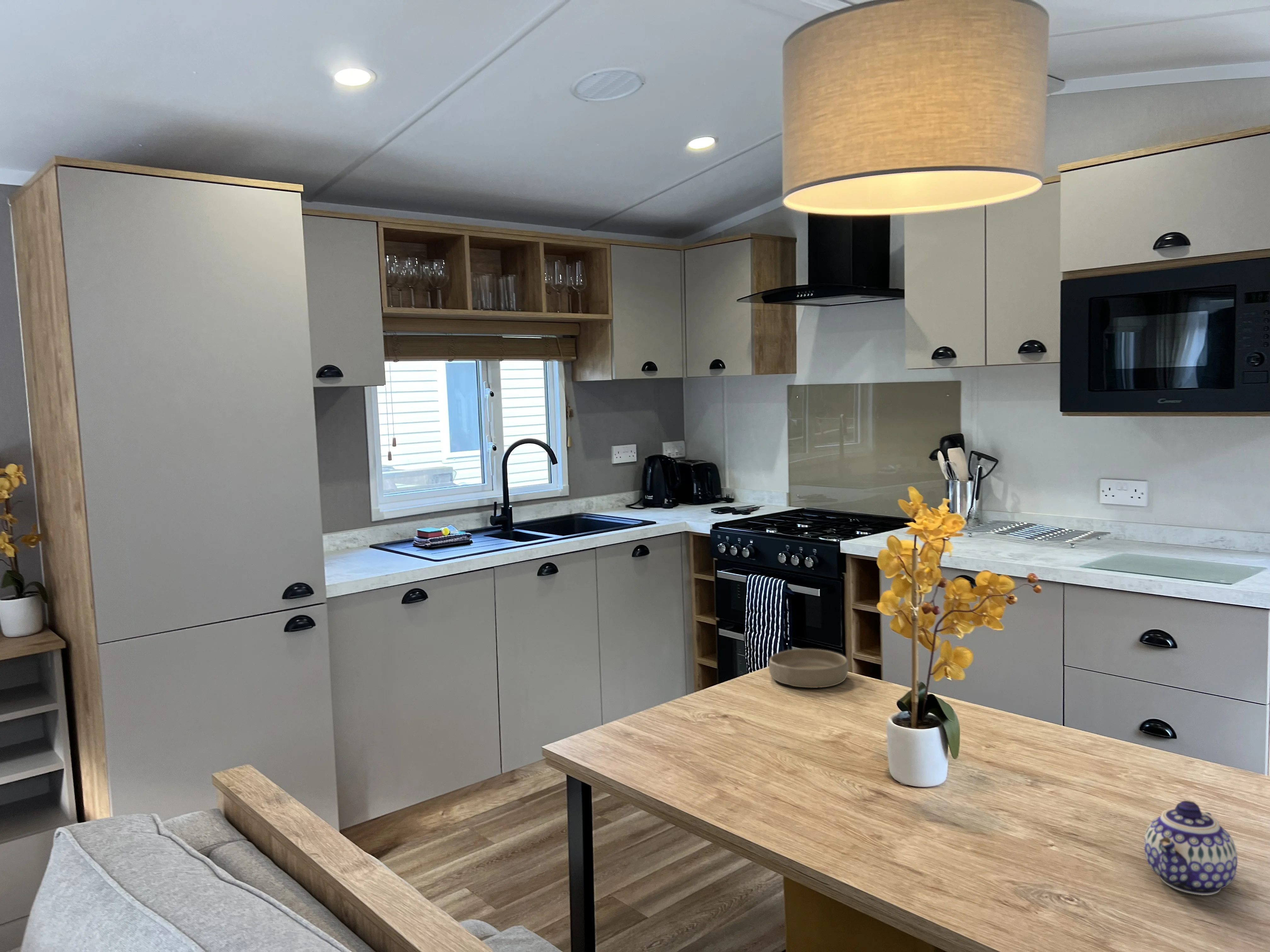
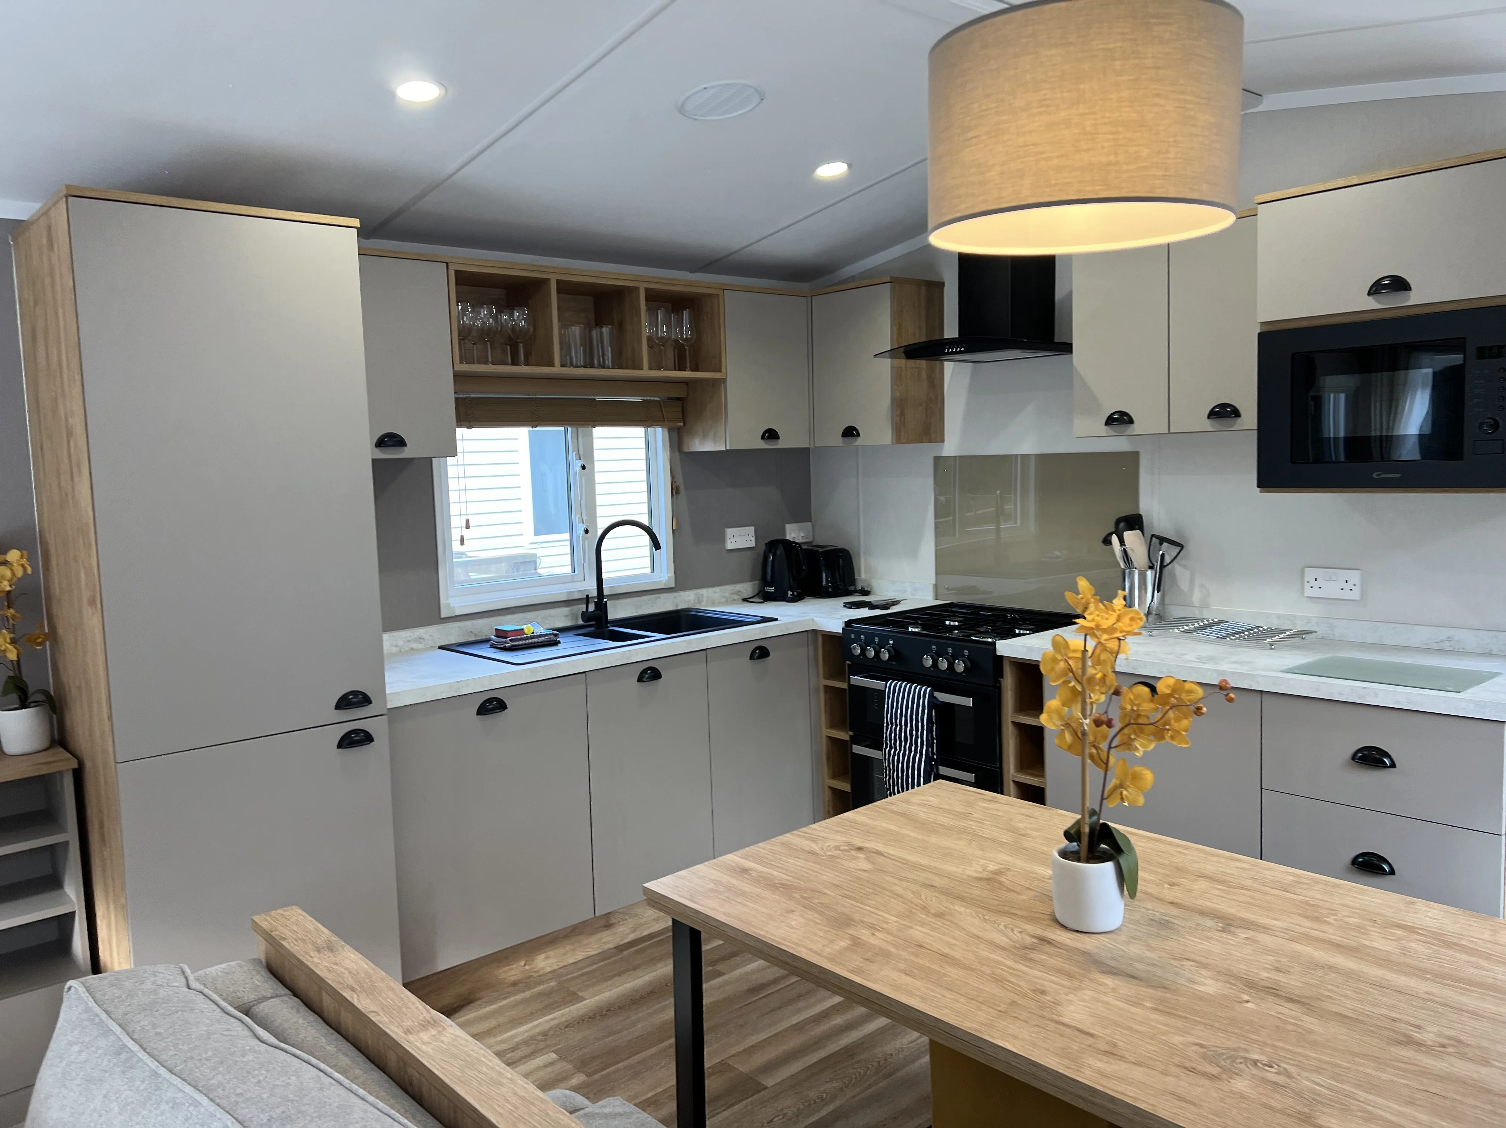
- teapot (1189, 843)
- bowl (808, 668)
